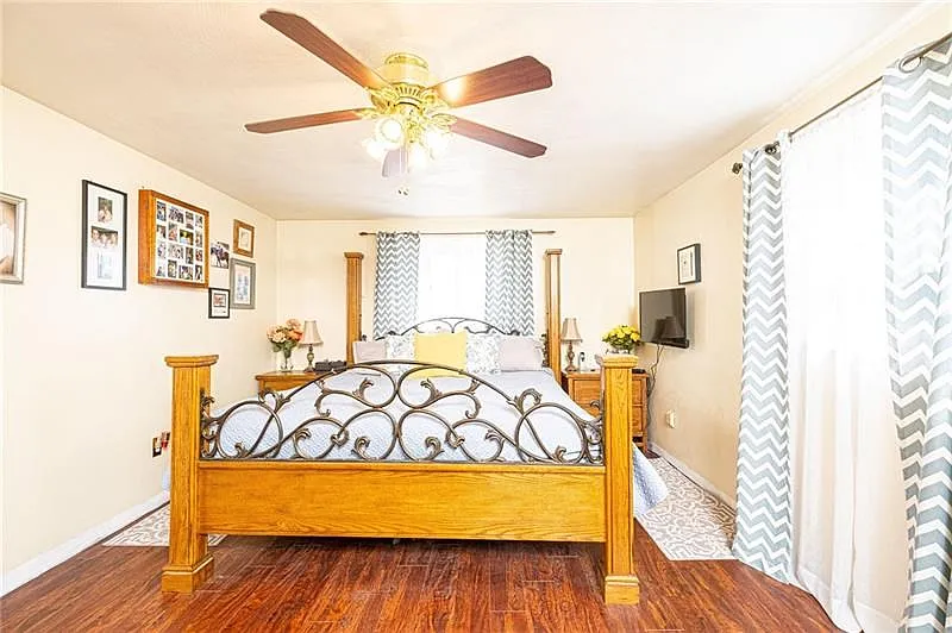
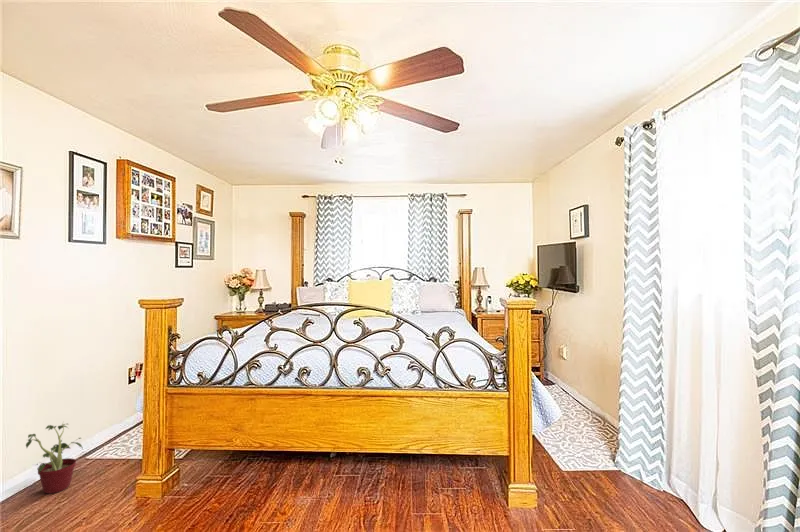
+ potted plant (47, 455)
